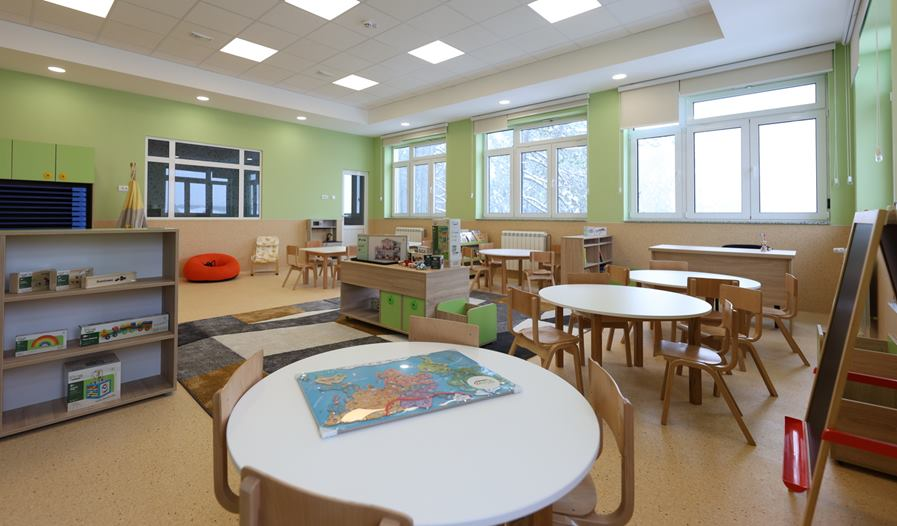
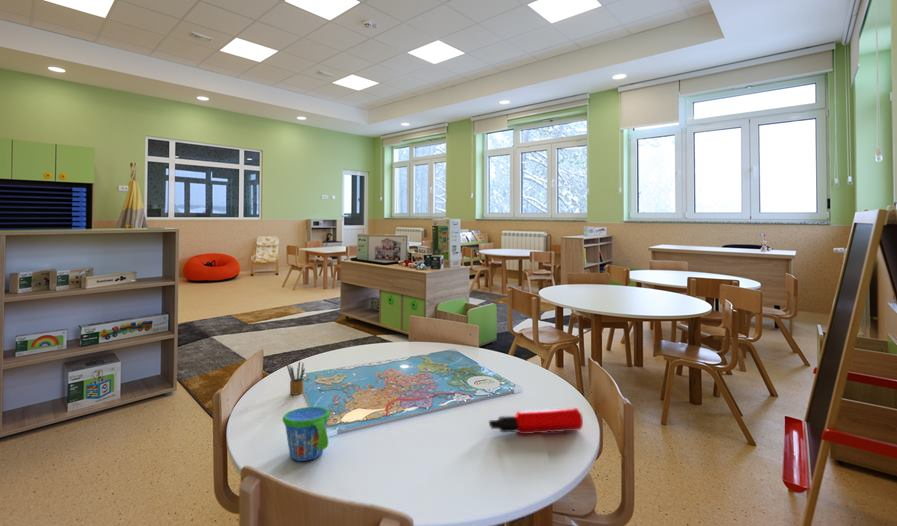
+ pencil box (297, 377)
+ snack cup (306, 434)
+ water bottle (535, 421)
